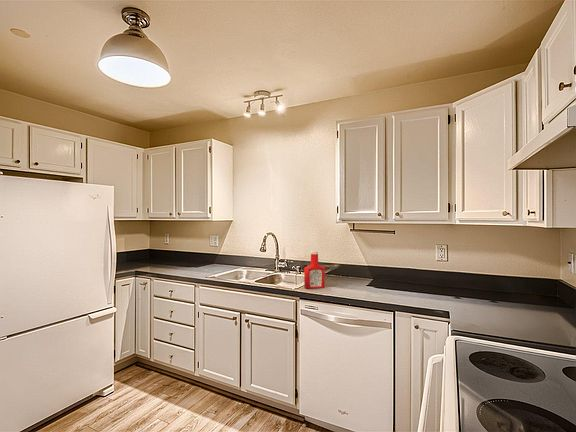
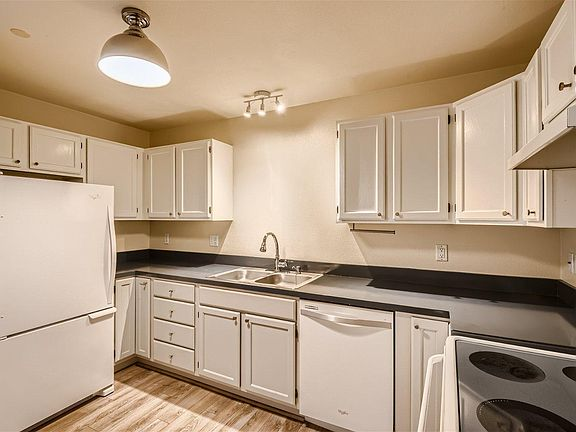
- soap bottle (314, 269)
